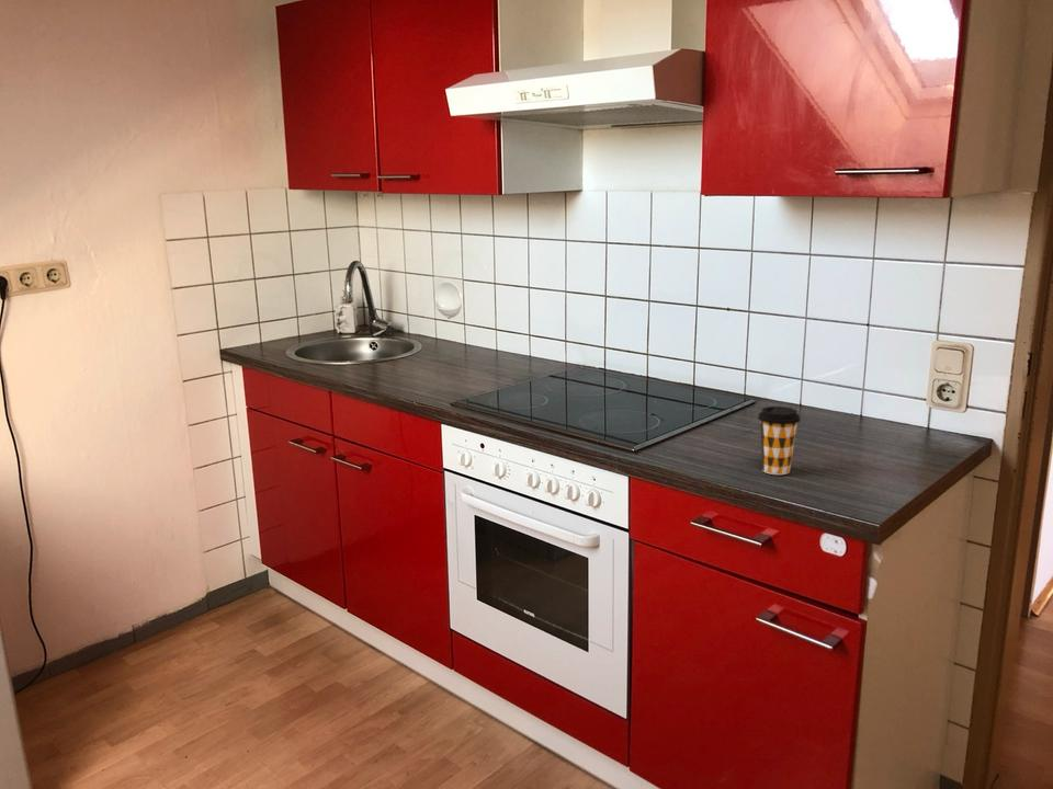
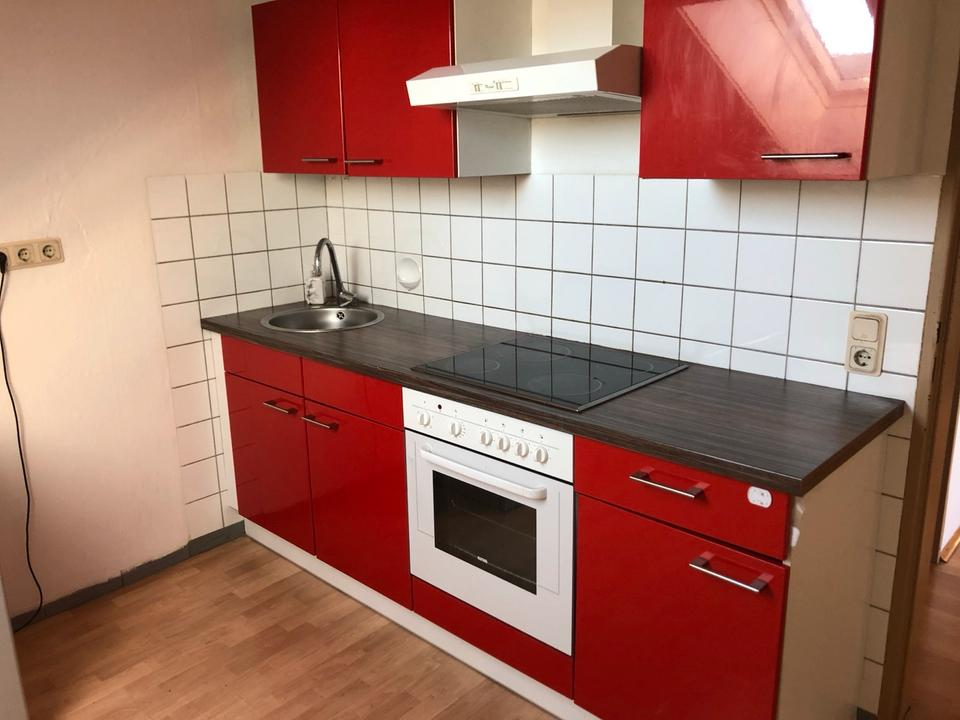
- coffee cup (778, 441)
